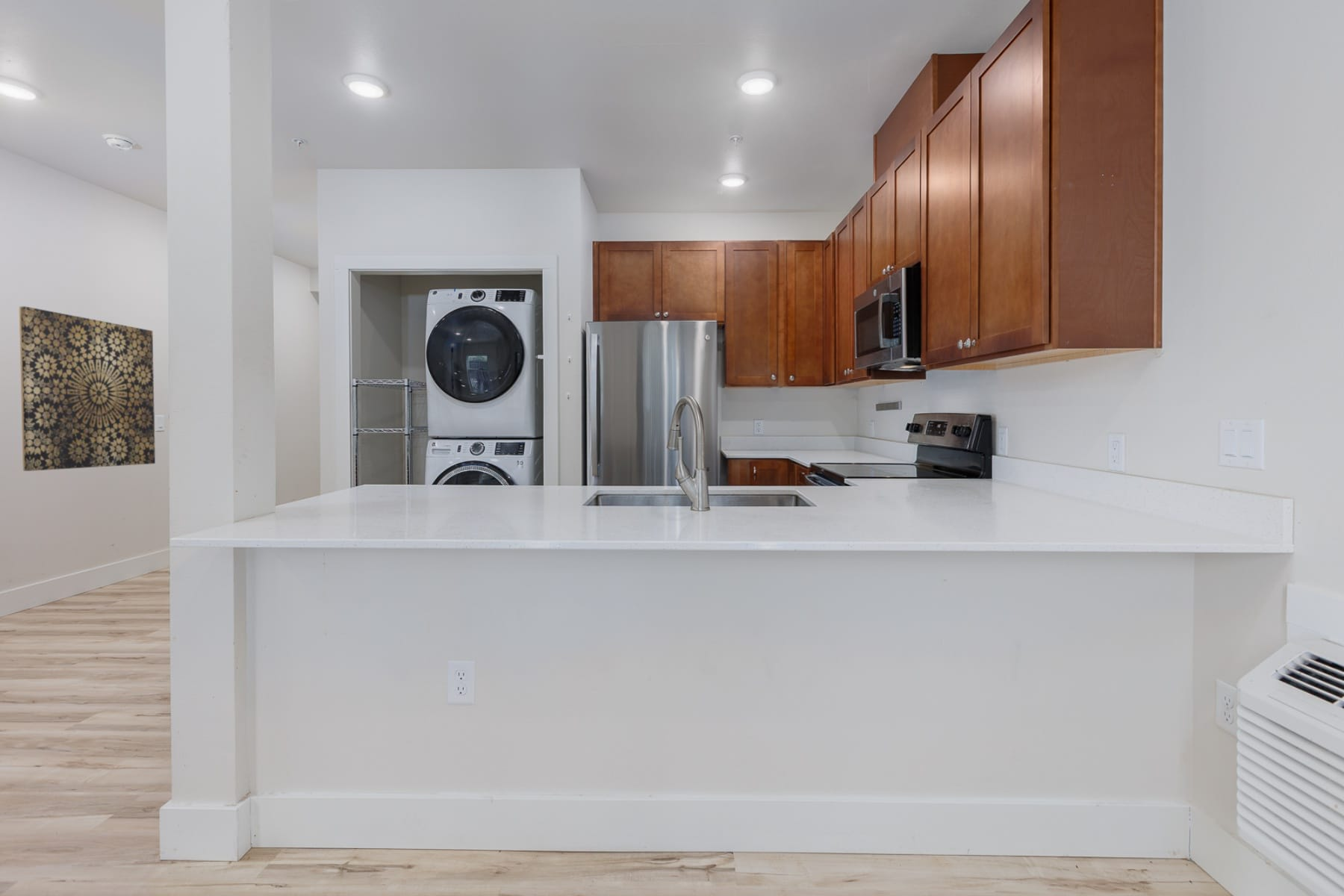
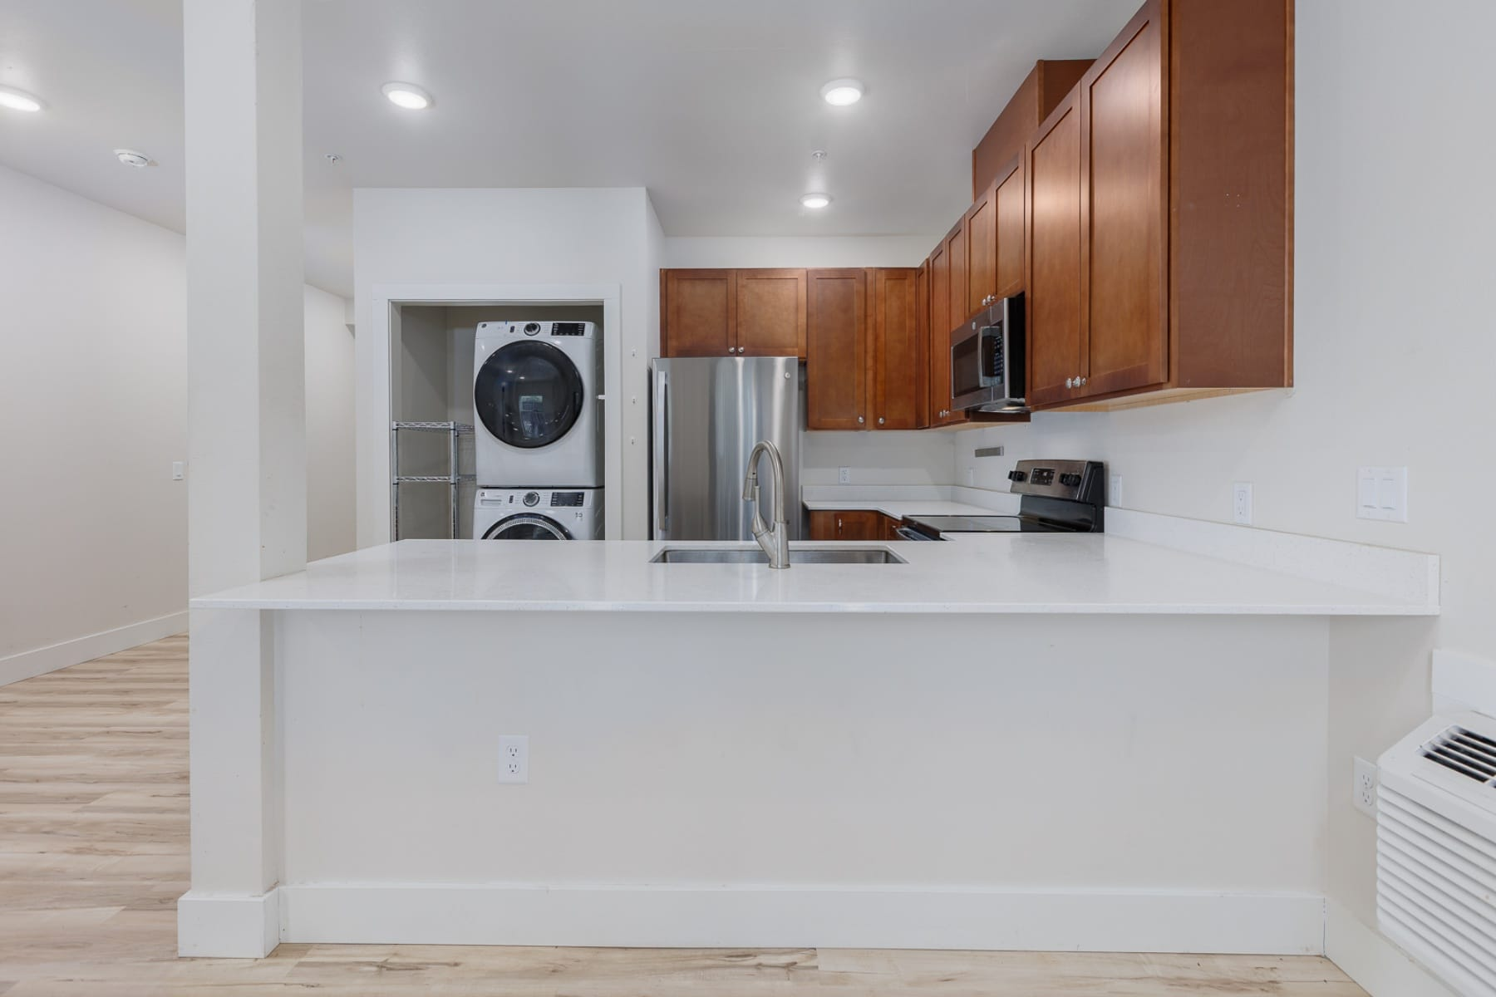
- wall art (94, 393)
